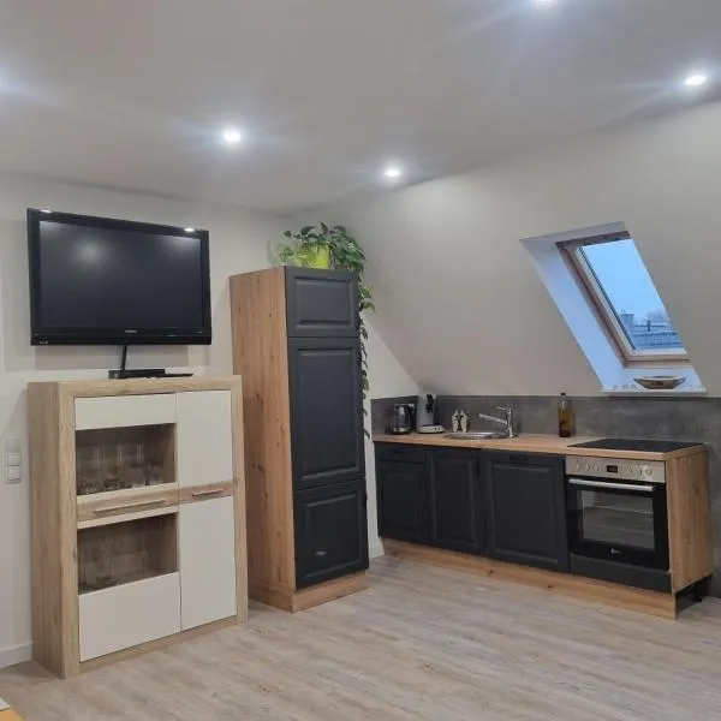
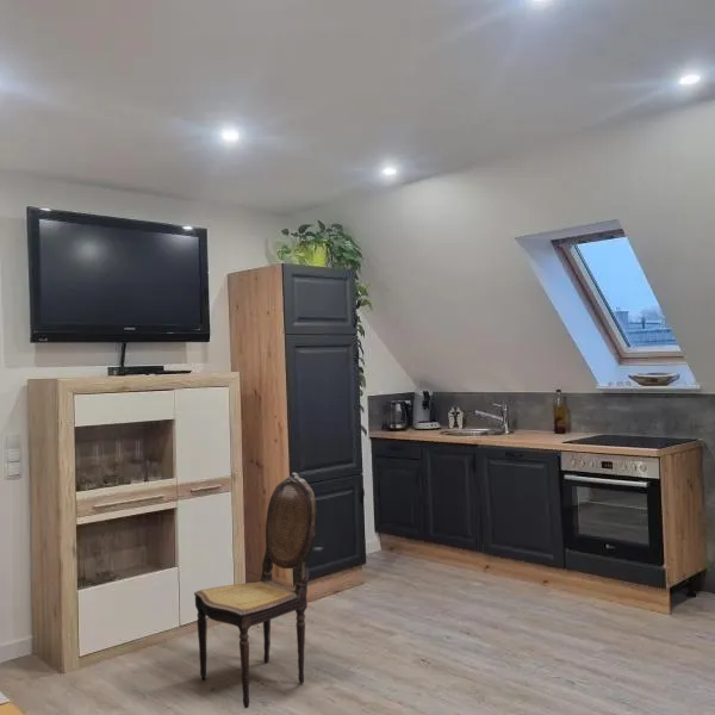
+ dining chair (256, 582)
